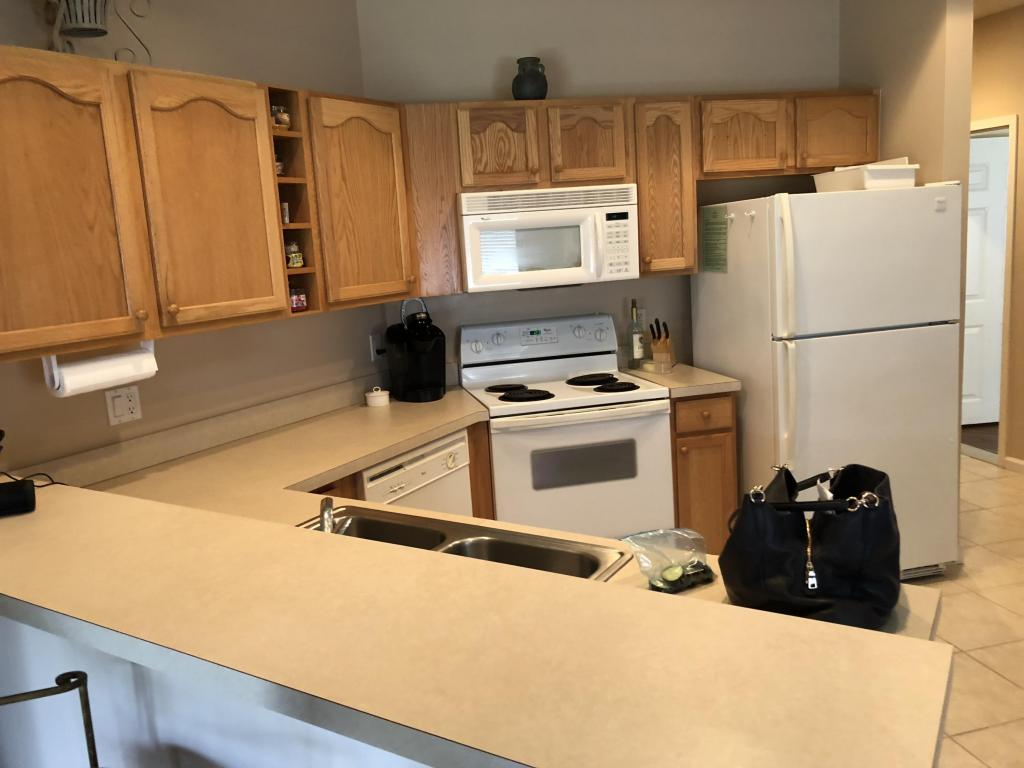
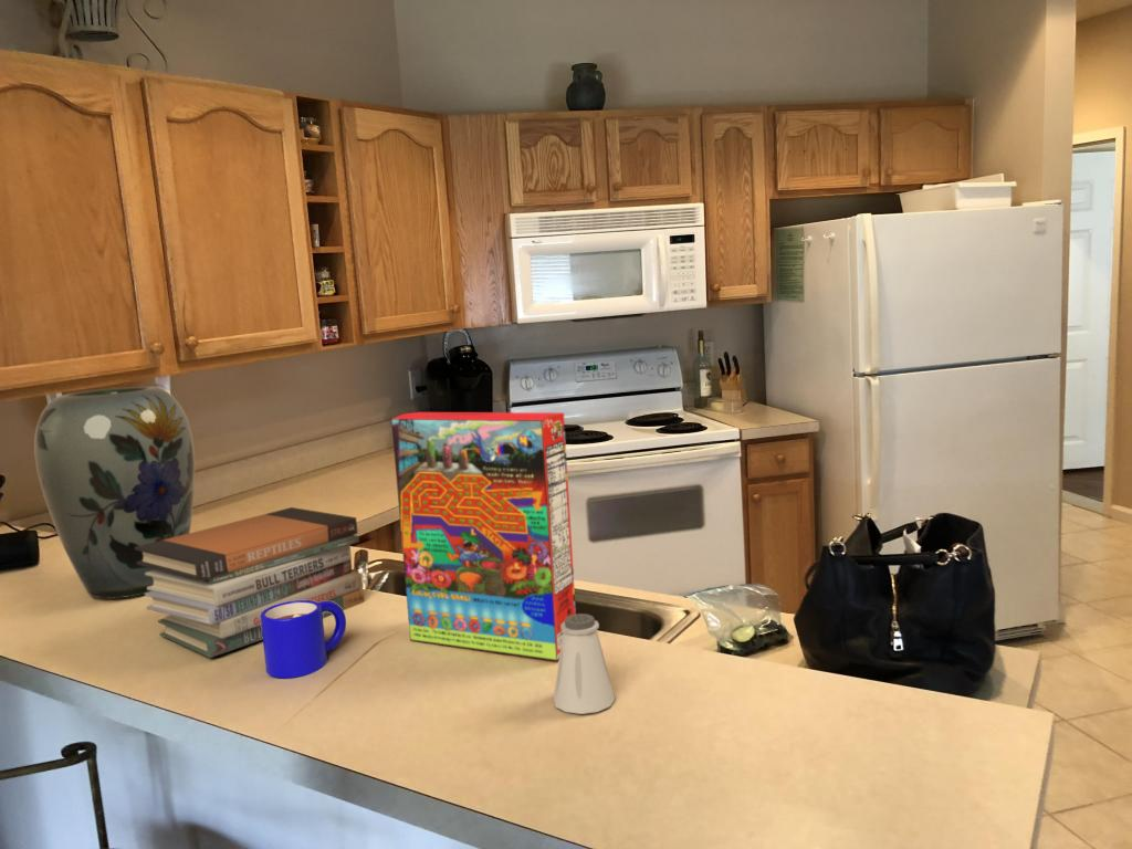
+ vase (122, 490)
+ mug (306, 632)
+ book stack (255, 576)
+ saltshaker (581, 659)
+ cereal box (484, 530)
